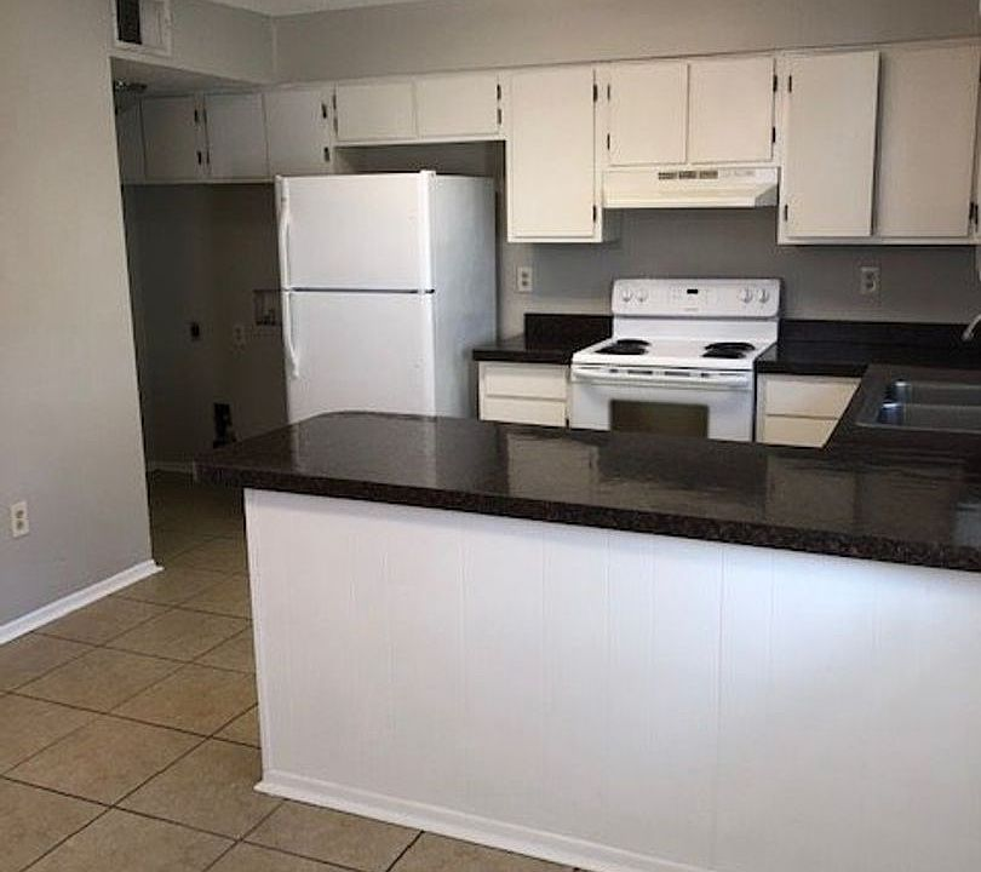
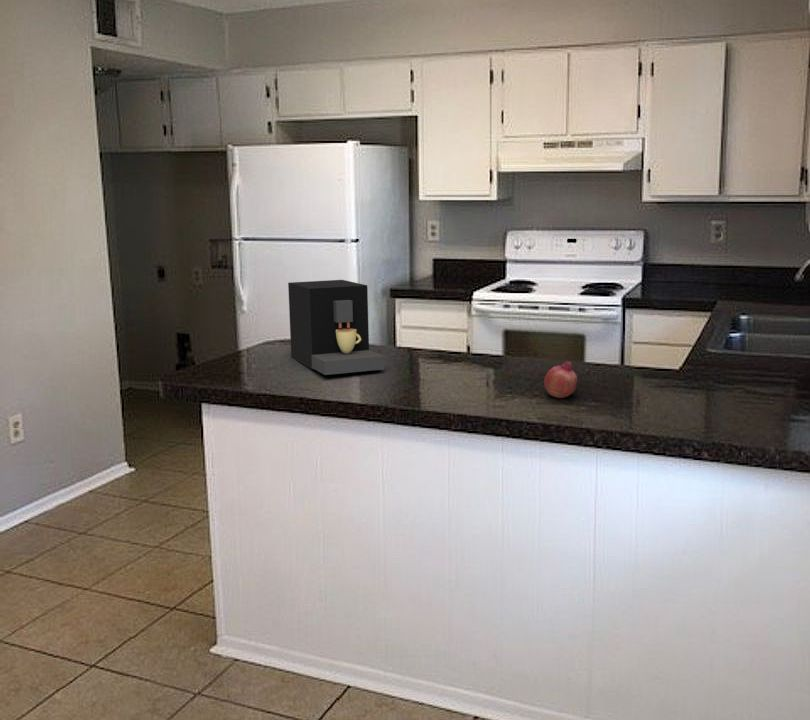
+ coffee maker (334, 325)
+ fruit (560, 379)
